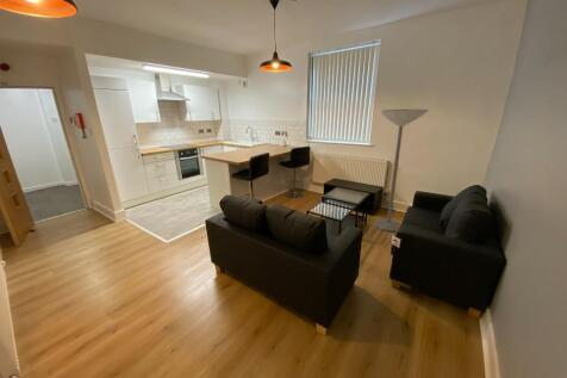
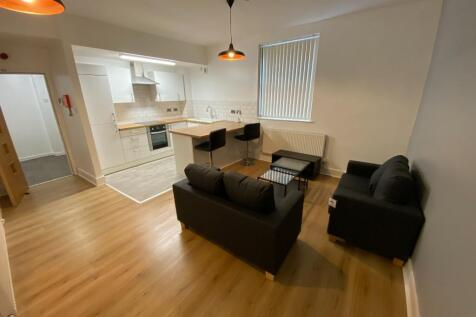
- floor lamp (394, 171)
